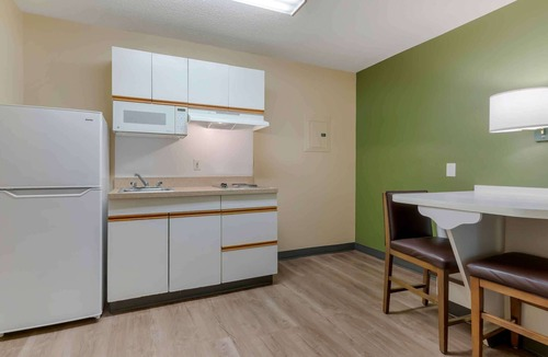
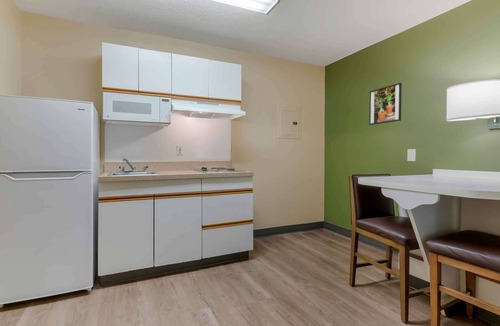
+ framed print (384, 105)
